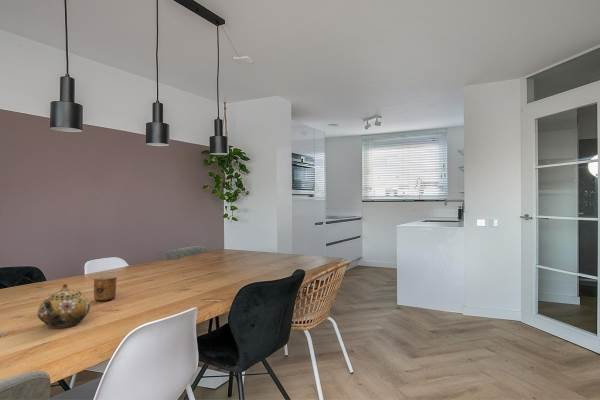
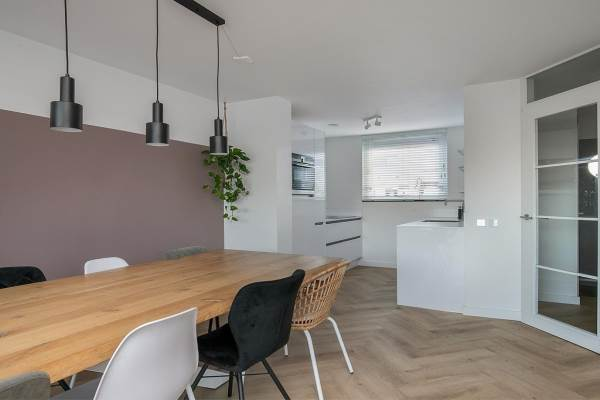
- cup (105, 287)
- teapot (64, 304)
